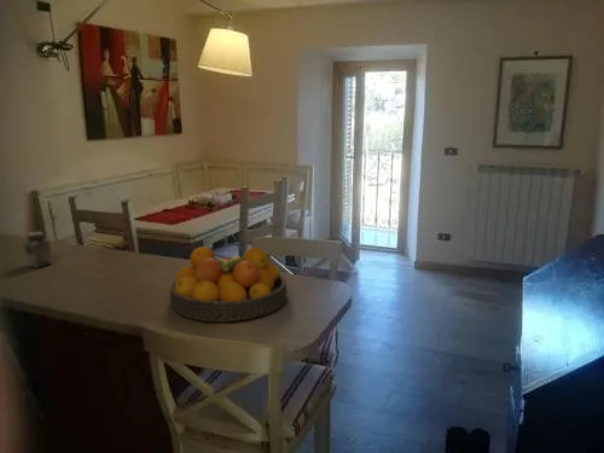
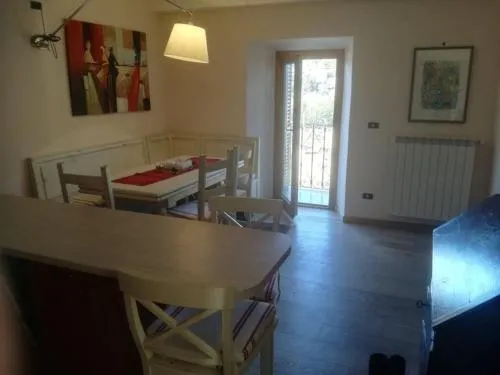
- salt shaker (36, 248)
- fruit bowl (228, 274)
